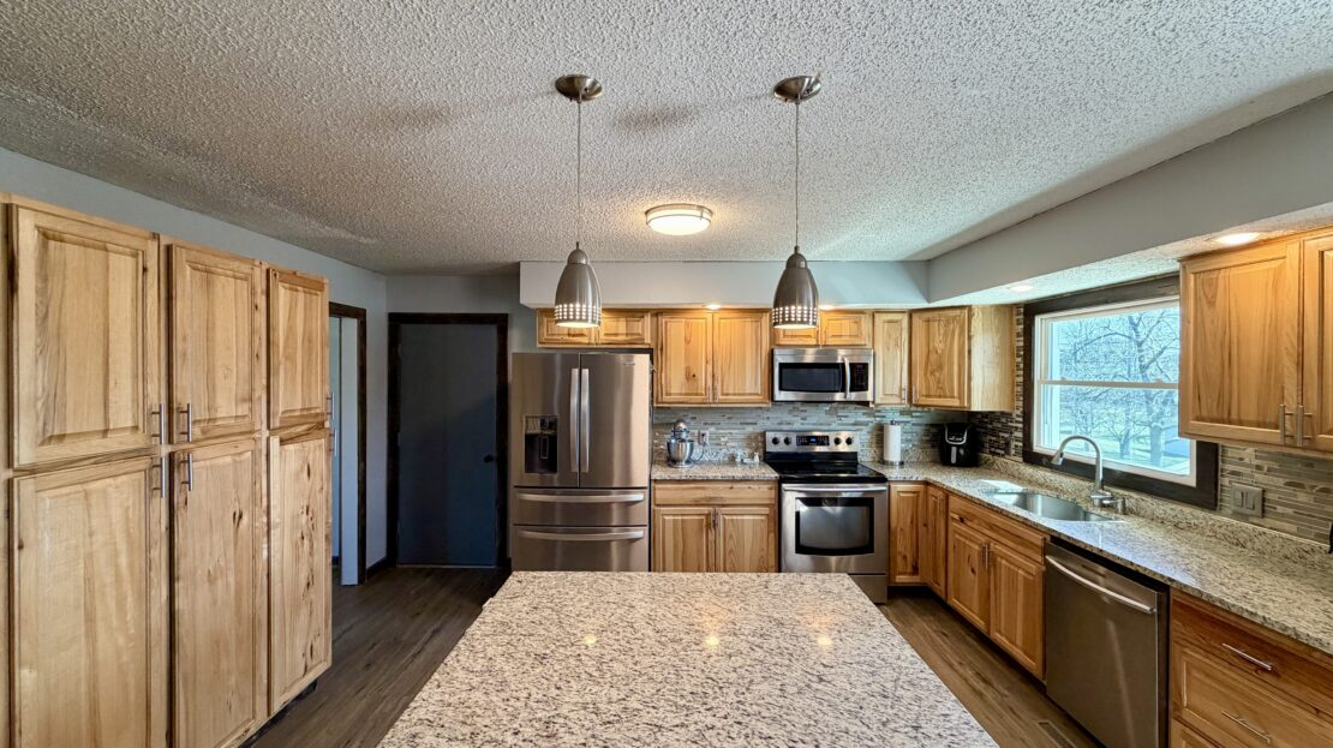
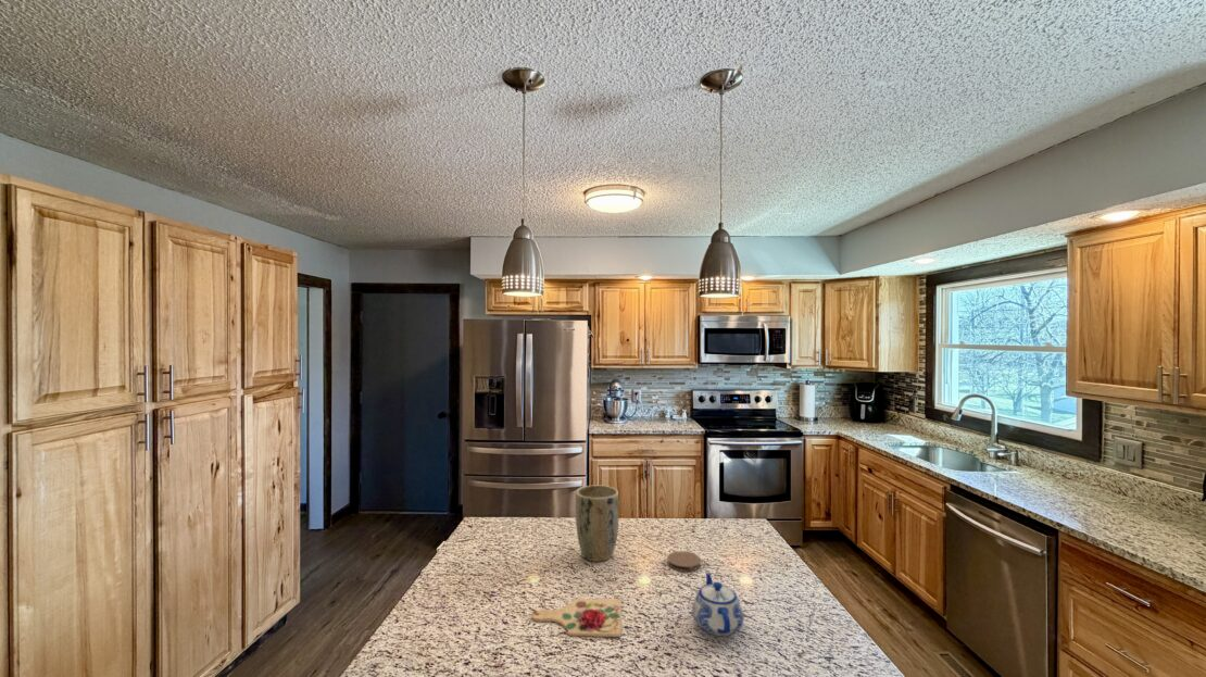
+ teapot (716, 602)
+ cutting board (576, 612)
+ coaster (683, 561)
+ plant pot (596, 523)
